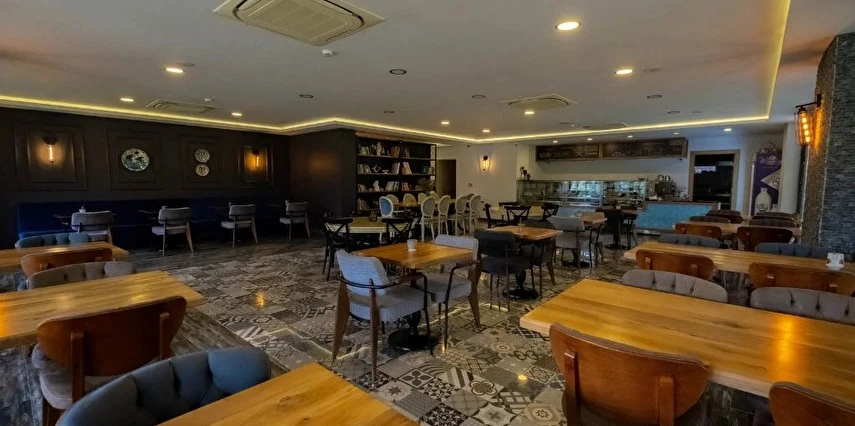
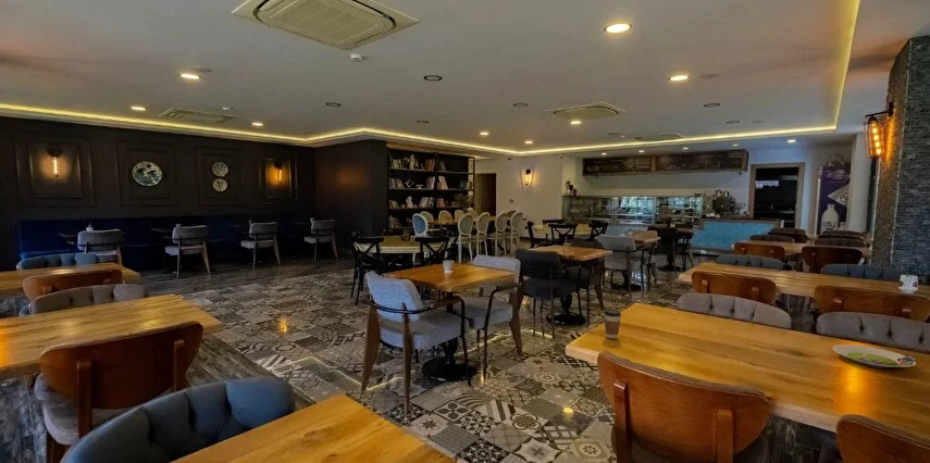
+ coffee cup (611, 324)
+ salad plate (871, 356)
